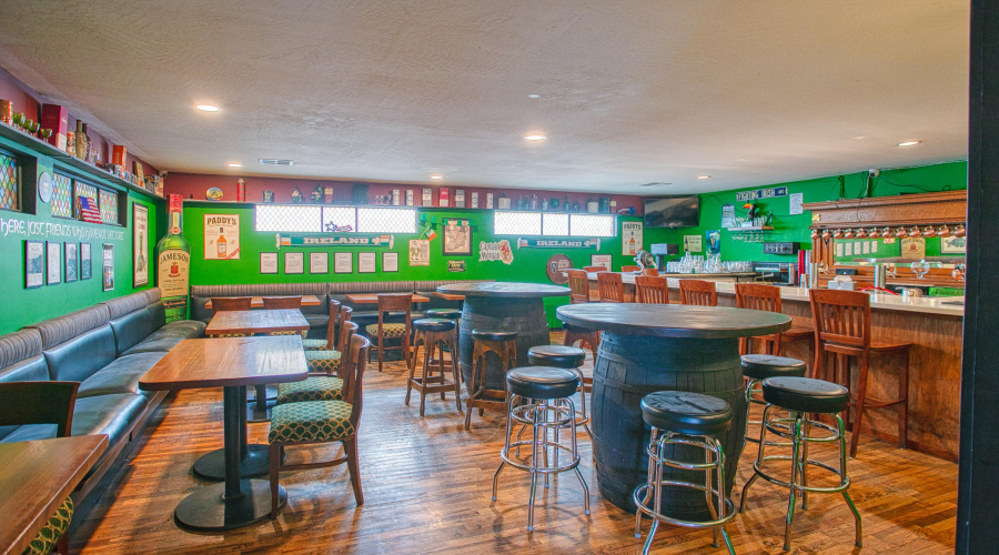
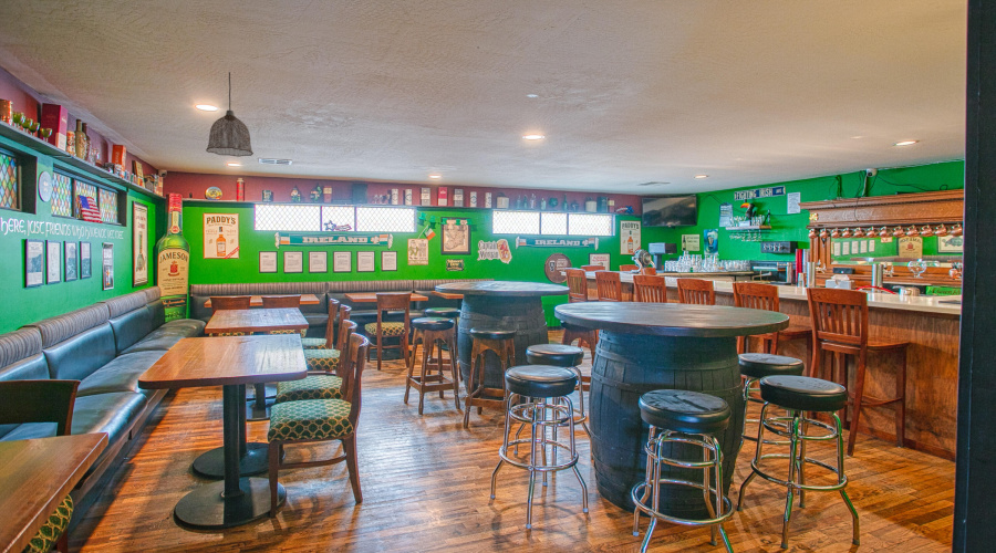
+ pendant lamp (229, 112)
